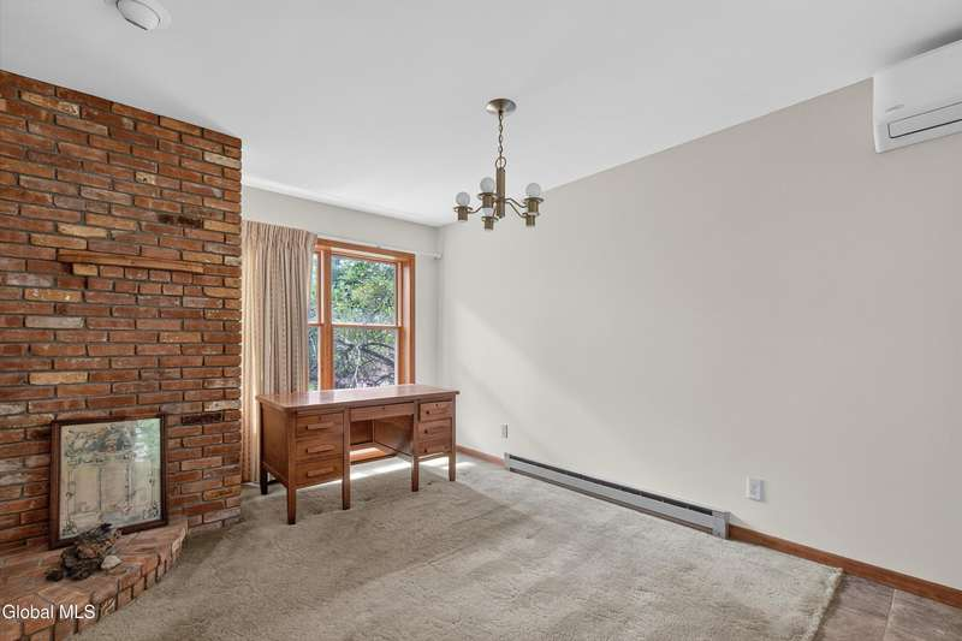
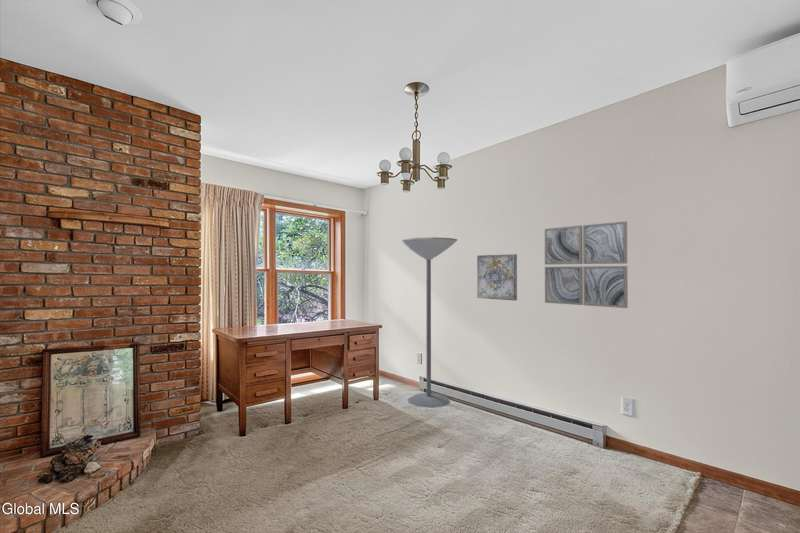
+ floor lamp (428, 319)
+ wall art (496, 276)
+ wall art (582, 266)
